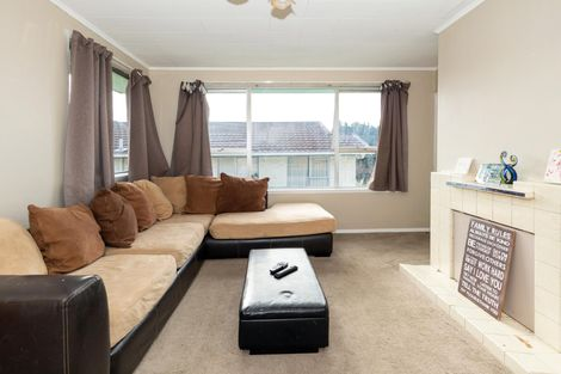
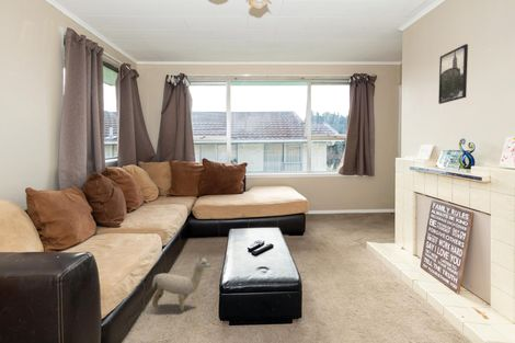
+ plush toy (180, 282)
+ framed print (451, 76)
